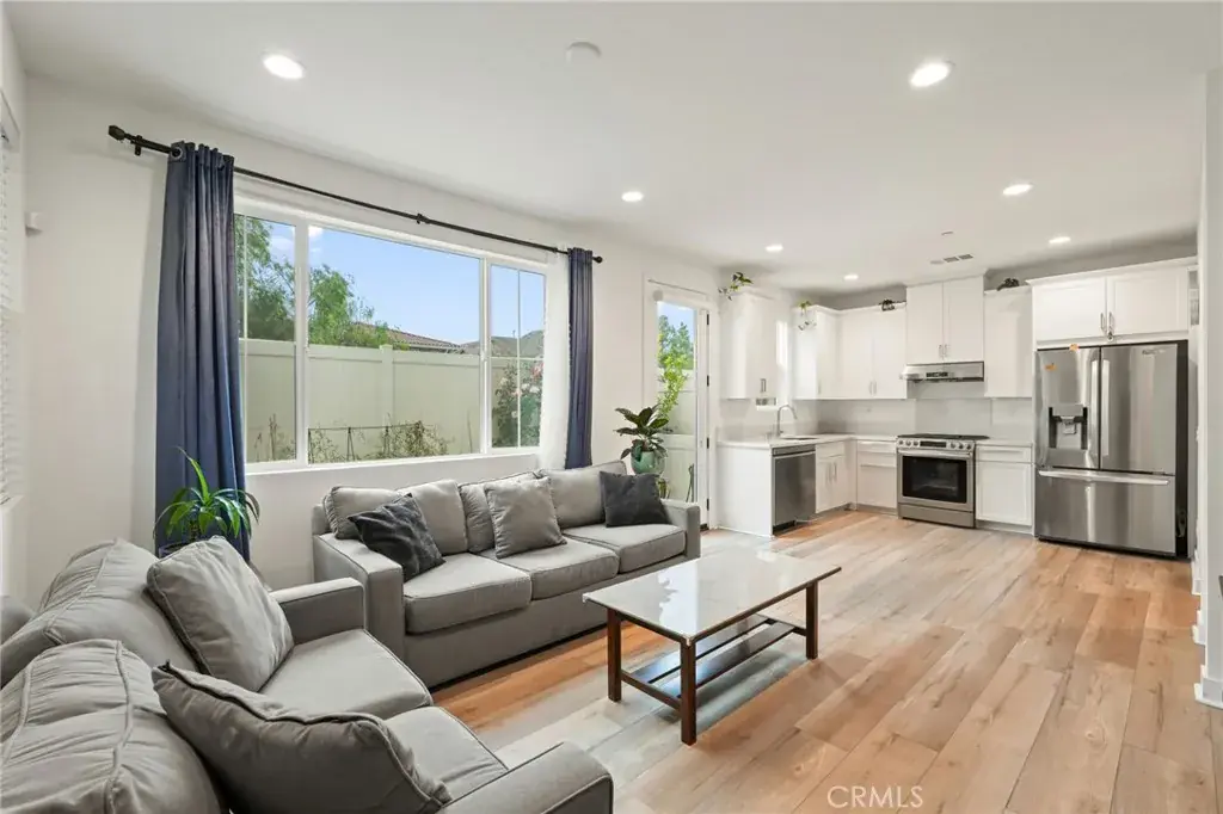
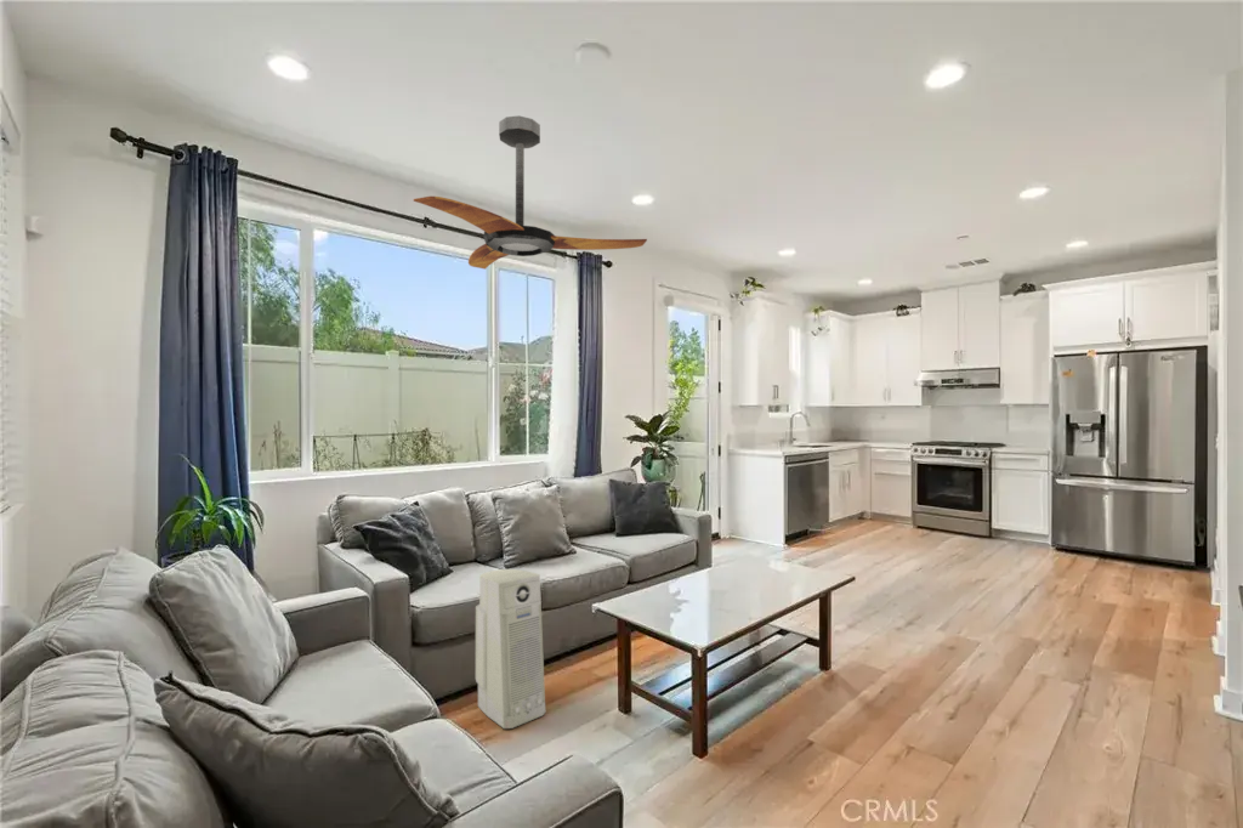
+ ceiling fan (523, 192)
+ air purifier (507, 640)
